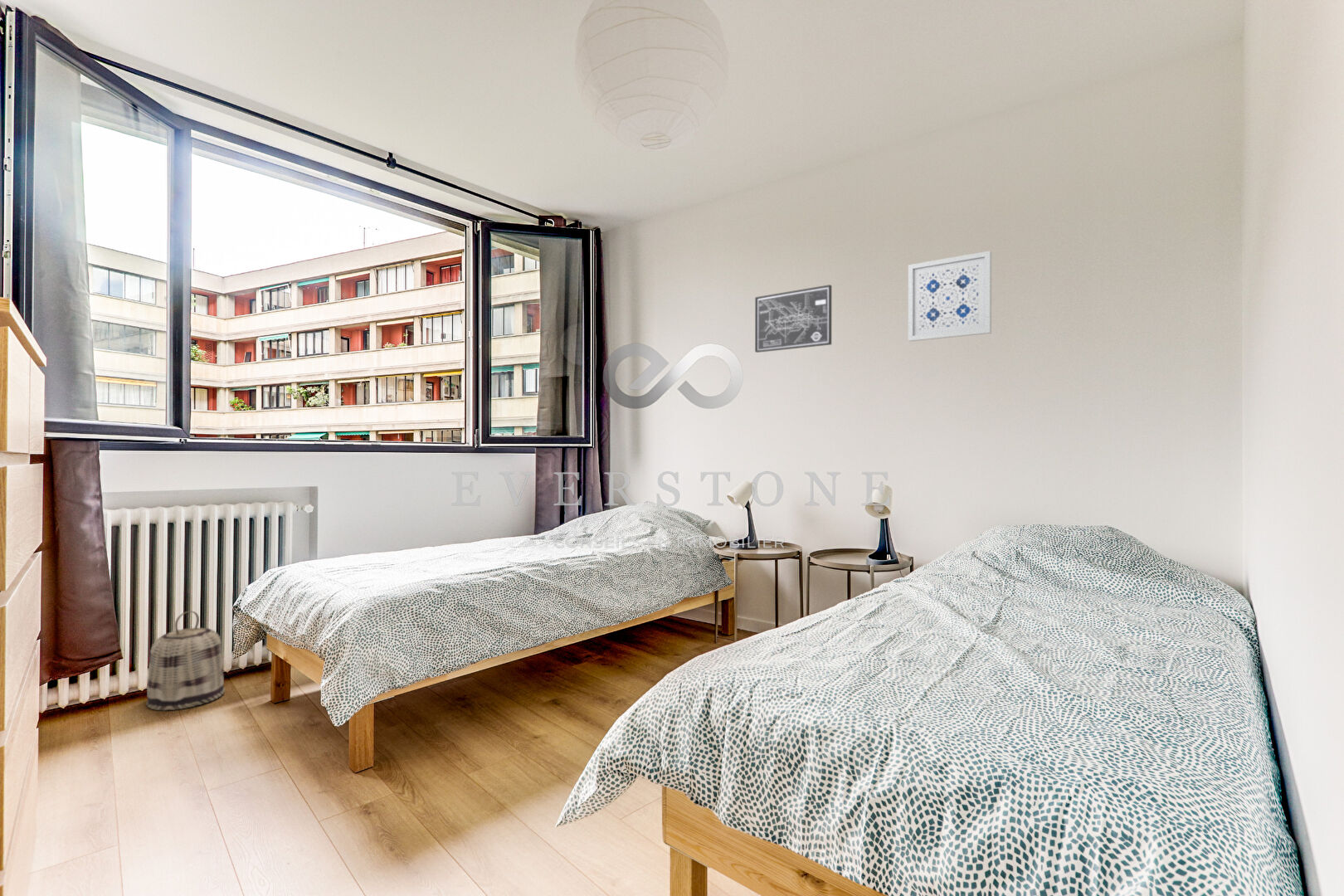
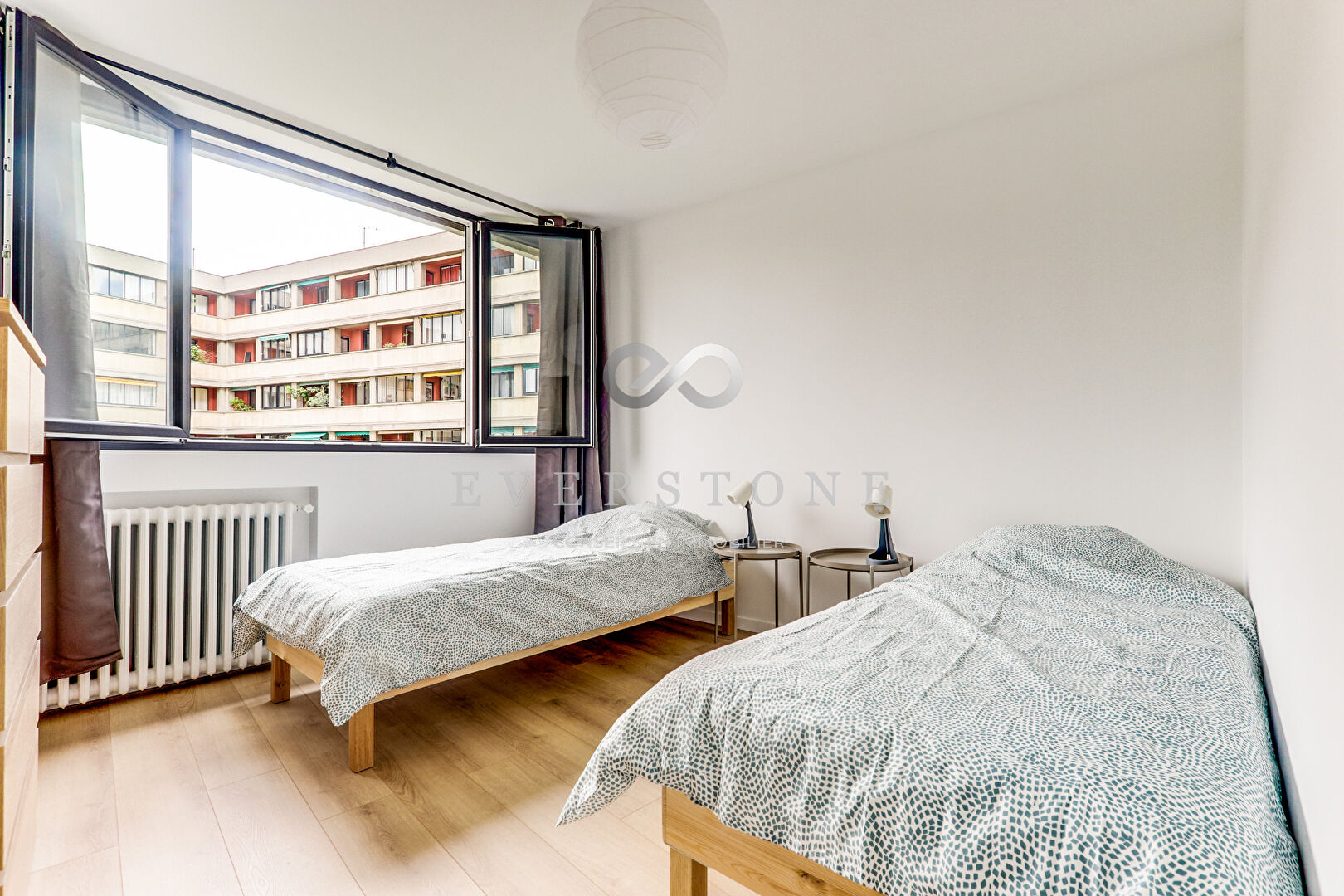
- wall art (948, 298)
- wall art (791, 319)
- basket (187, 655)
